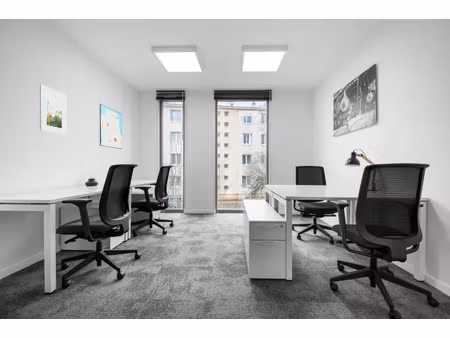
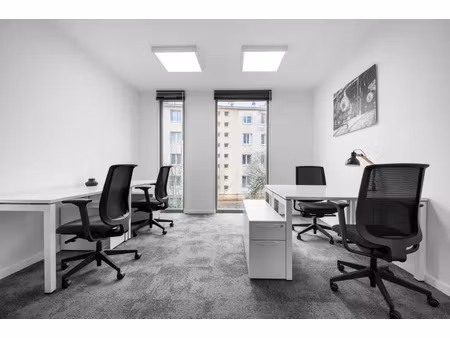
- wall art (111, 128)
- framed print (54, 111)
